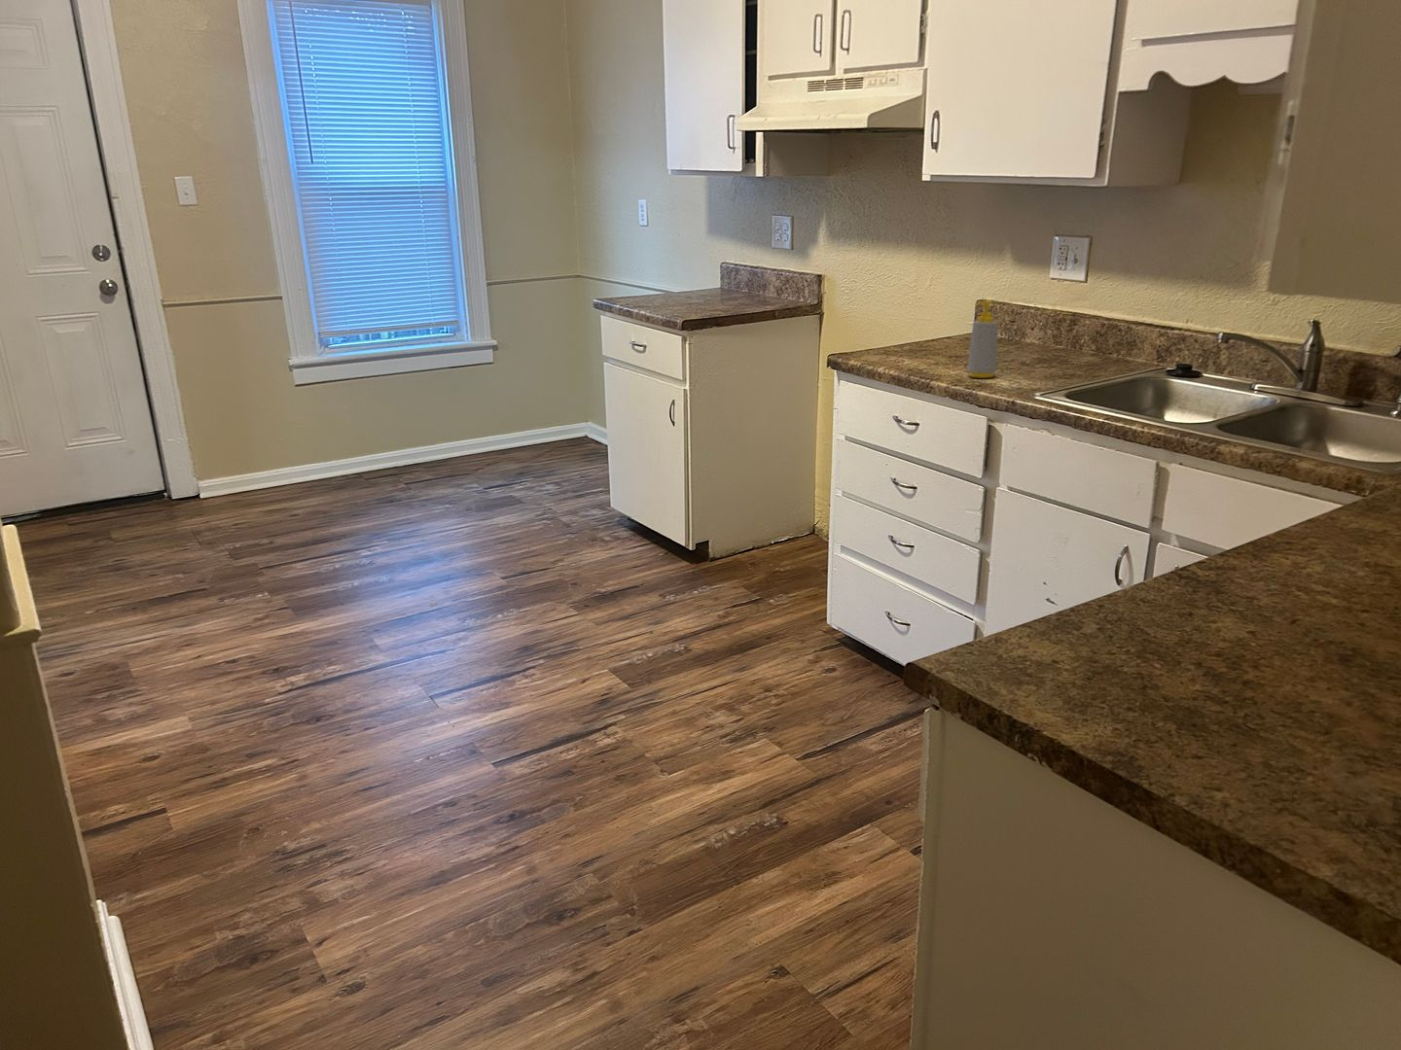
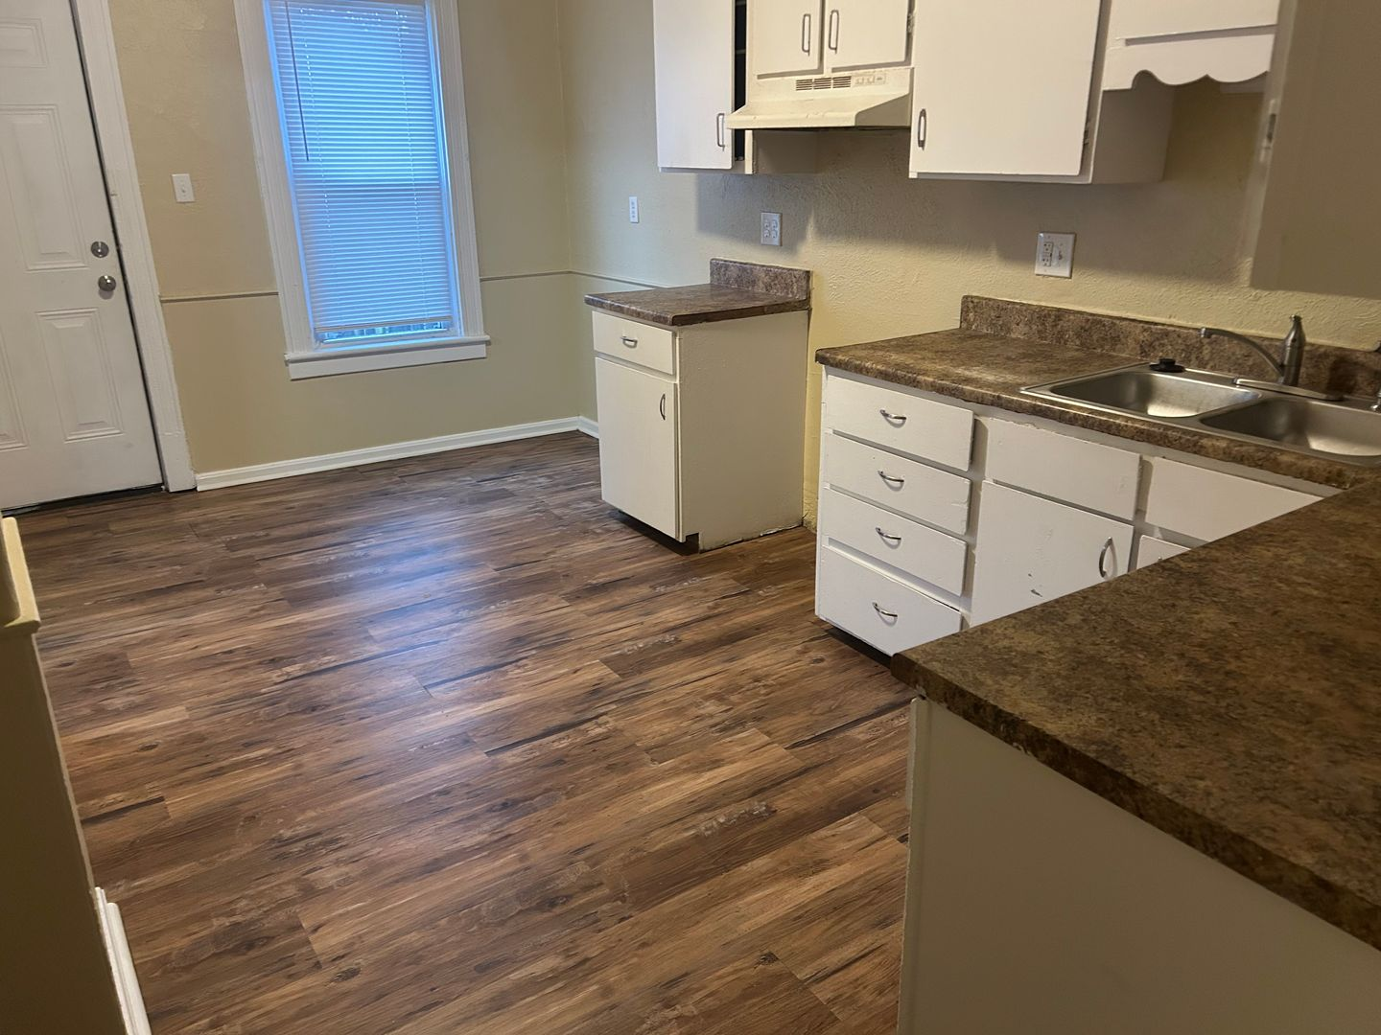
- soap bottle (984, 339)
